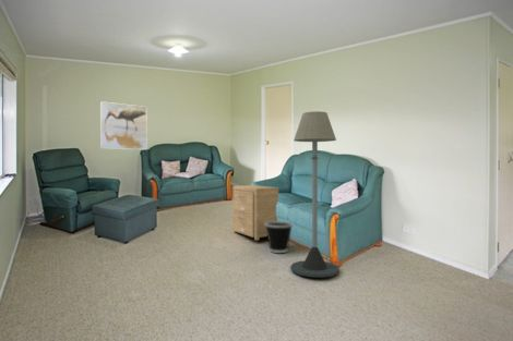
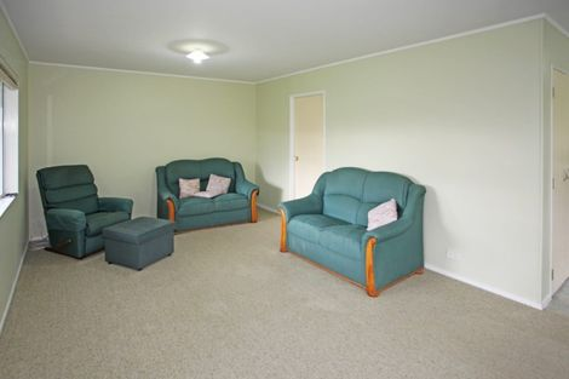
- floor lamp (314, 191)
- wastebasket (278, 236)
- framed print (124, 126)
- side table (253, 210)
